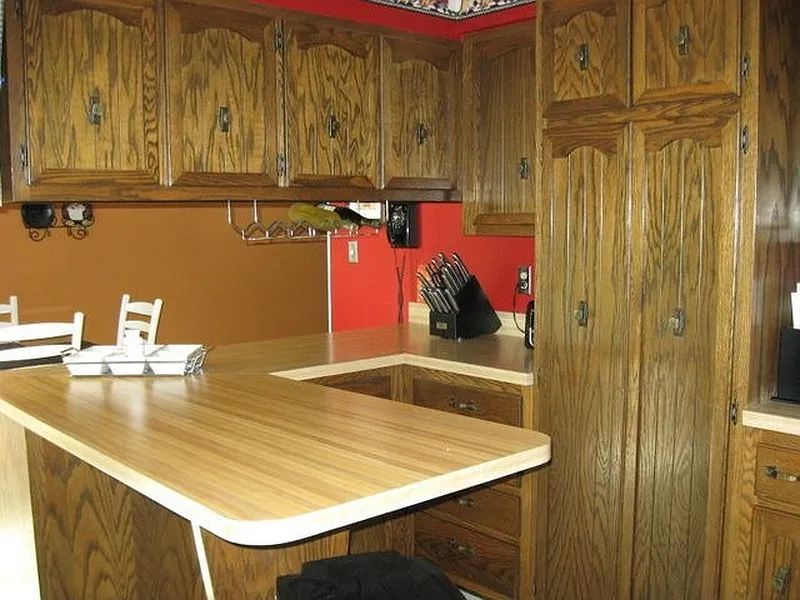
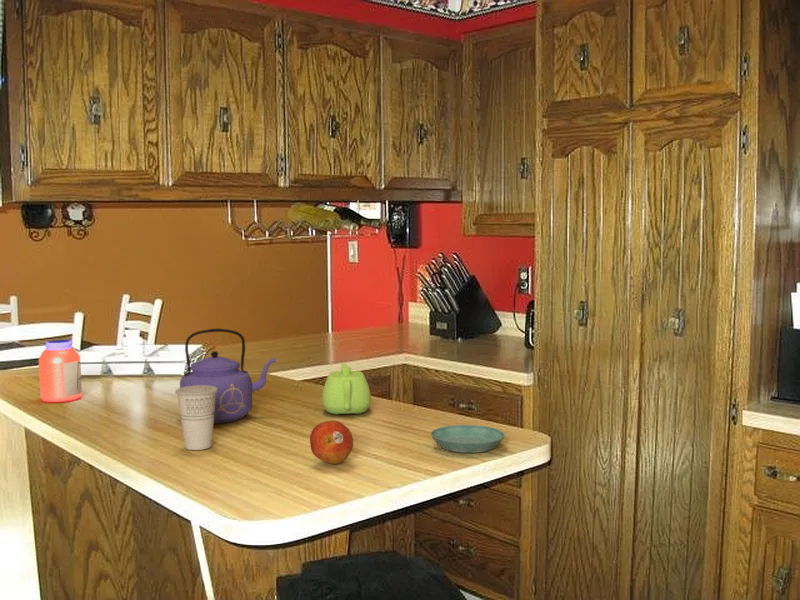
+ jar (60, 370)
+ cup (197, 417)
+ kettle (228, 373)
+ fruit (332, 442)
+ saucer (467, 439)
+ teapot (346, 388)
